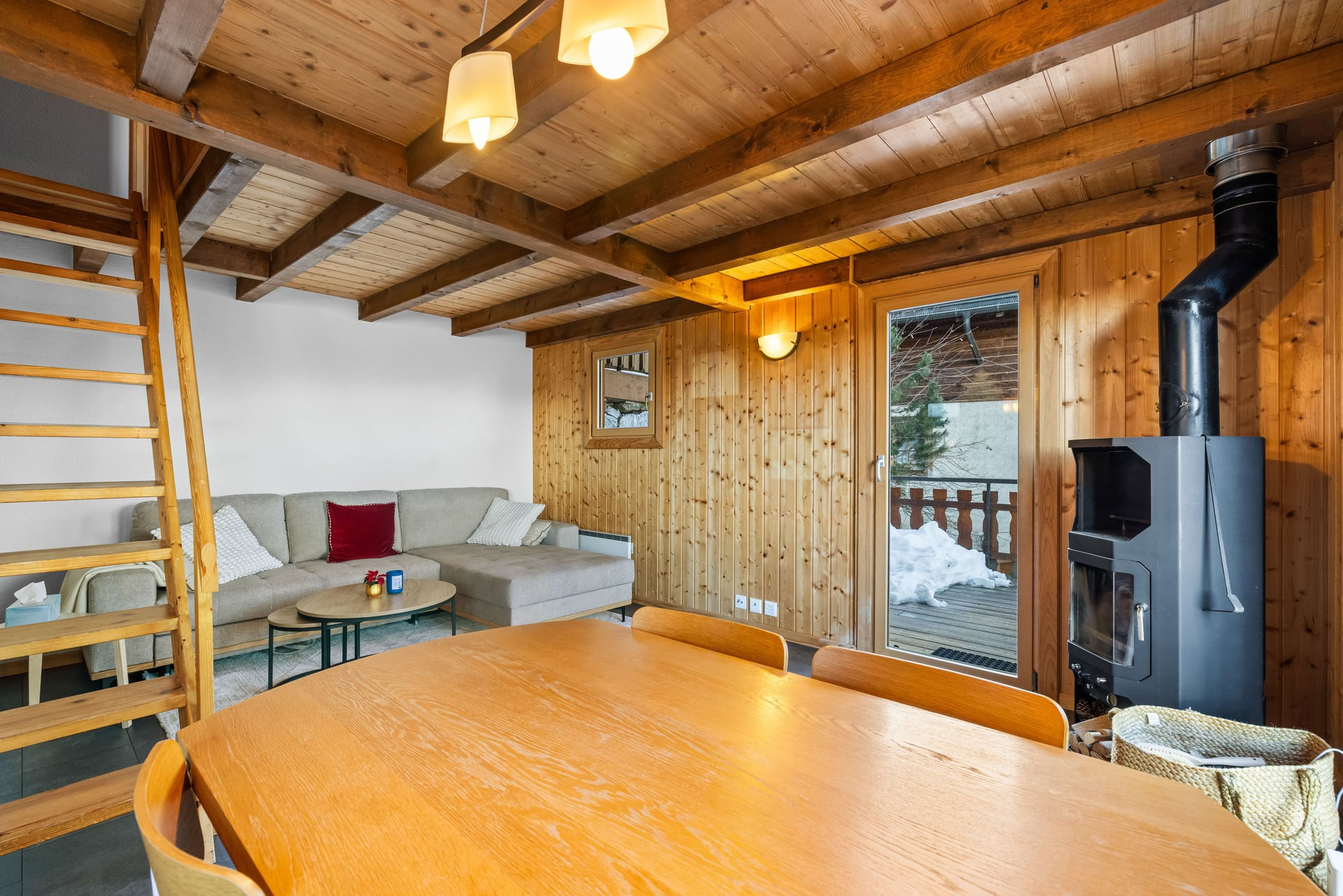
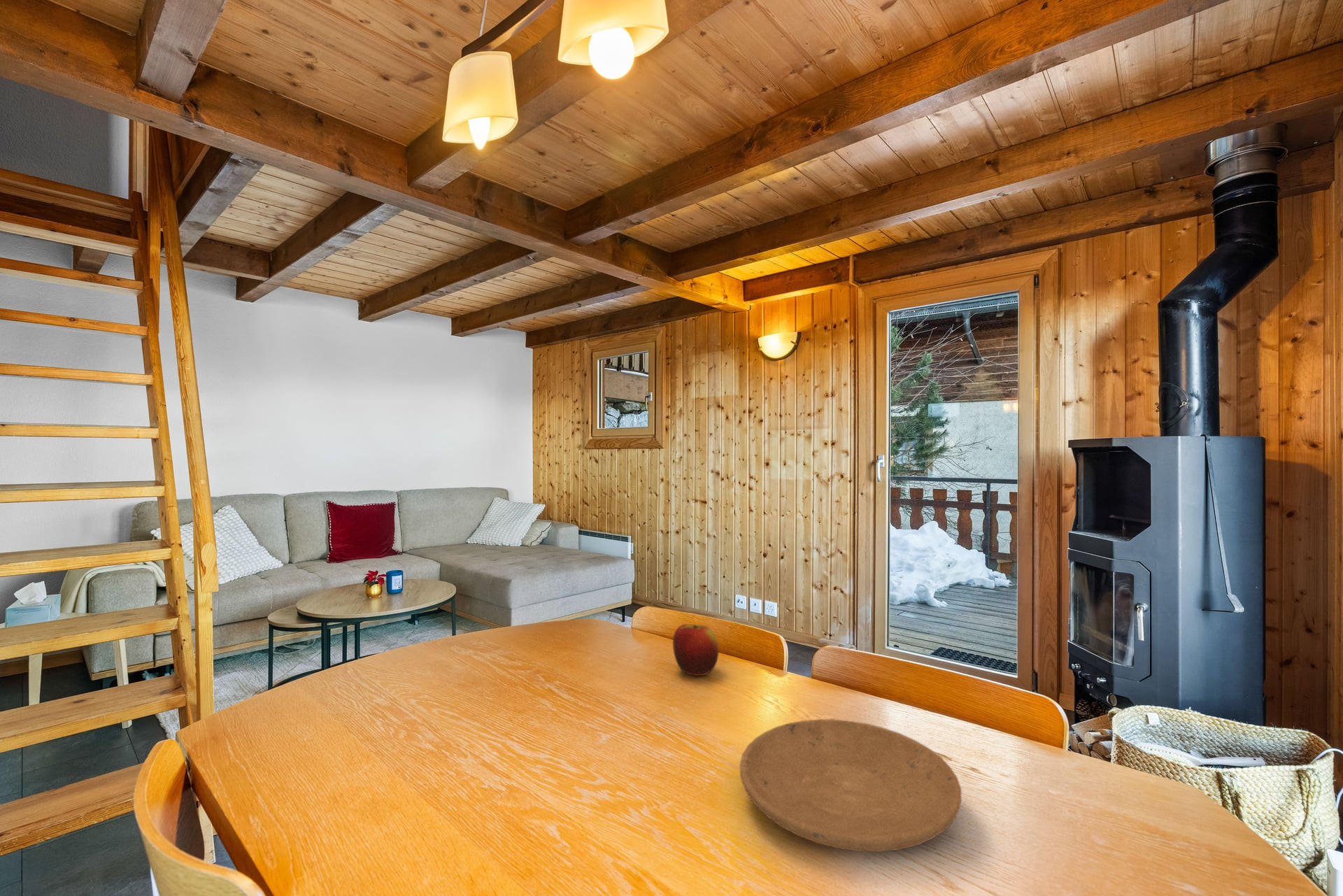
+ plate (845, 785)
+ apple (695, 648)
